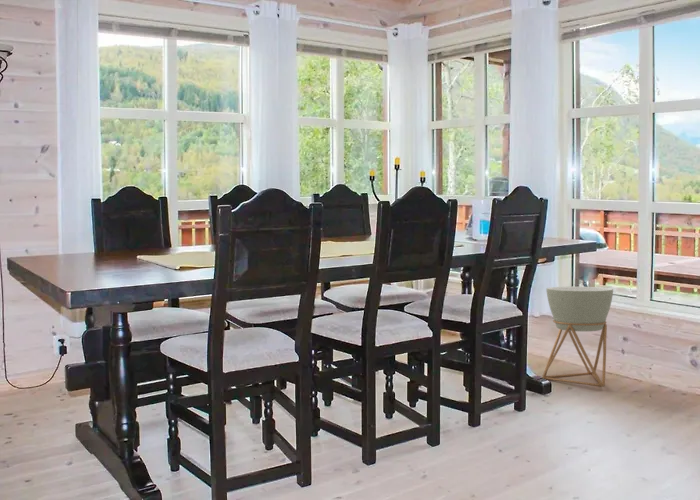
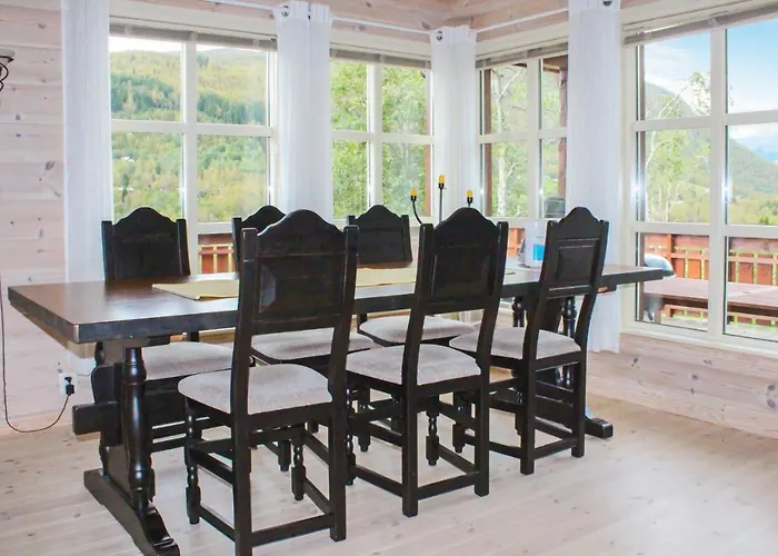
- planter (577, 336)
